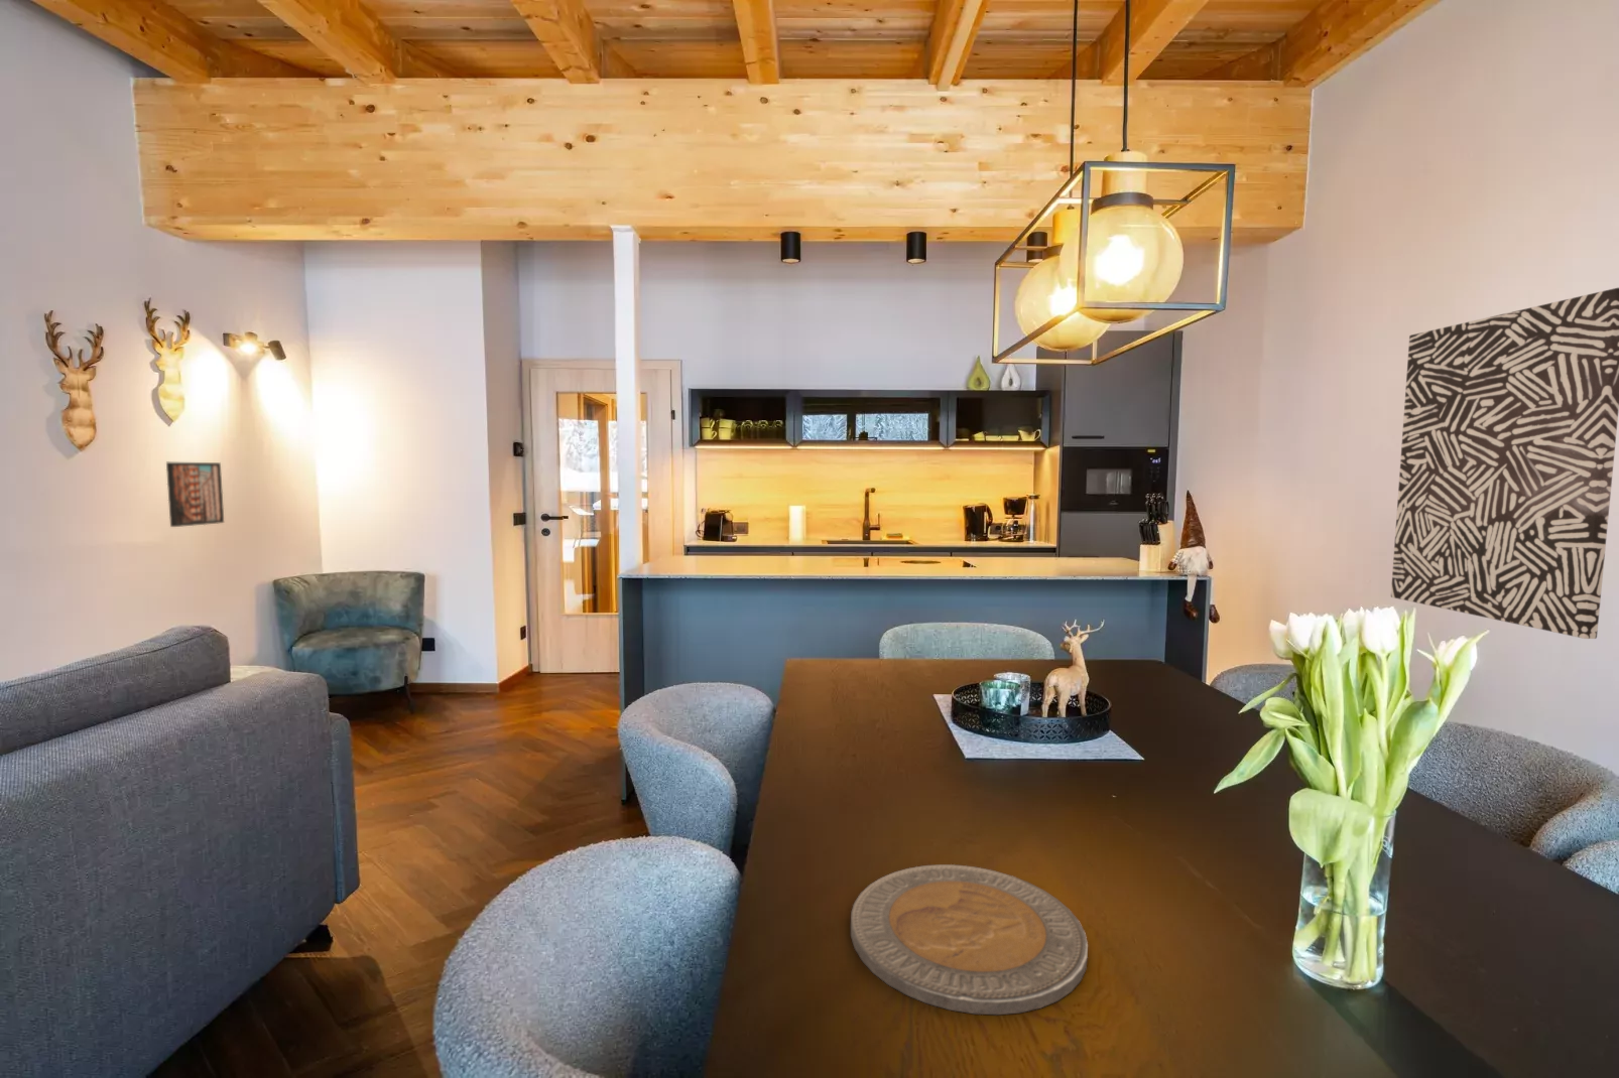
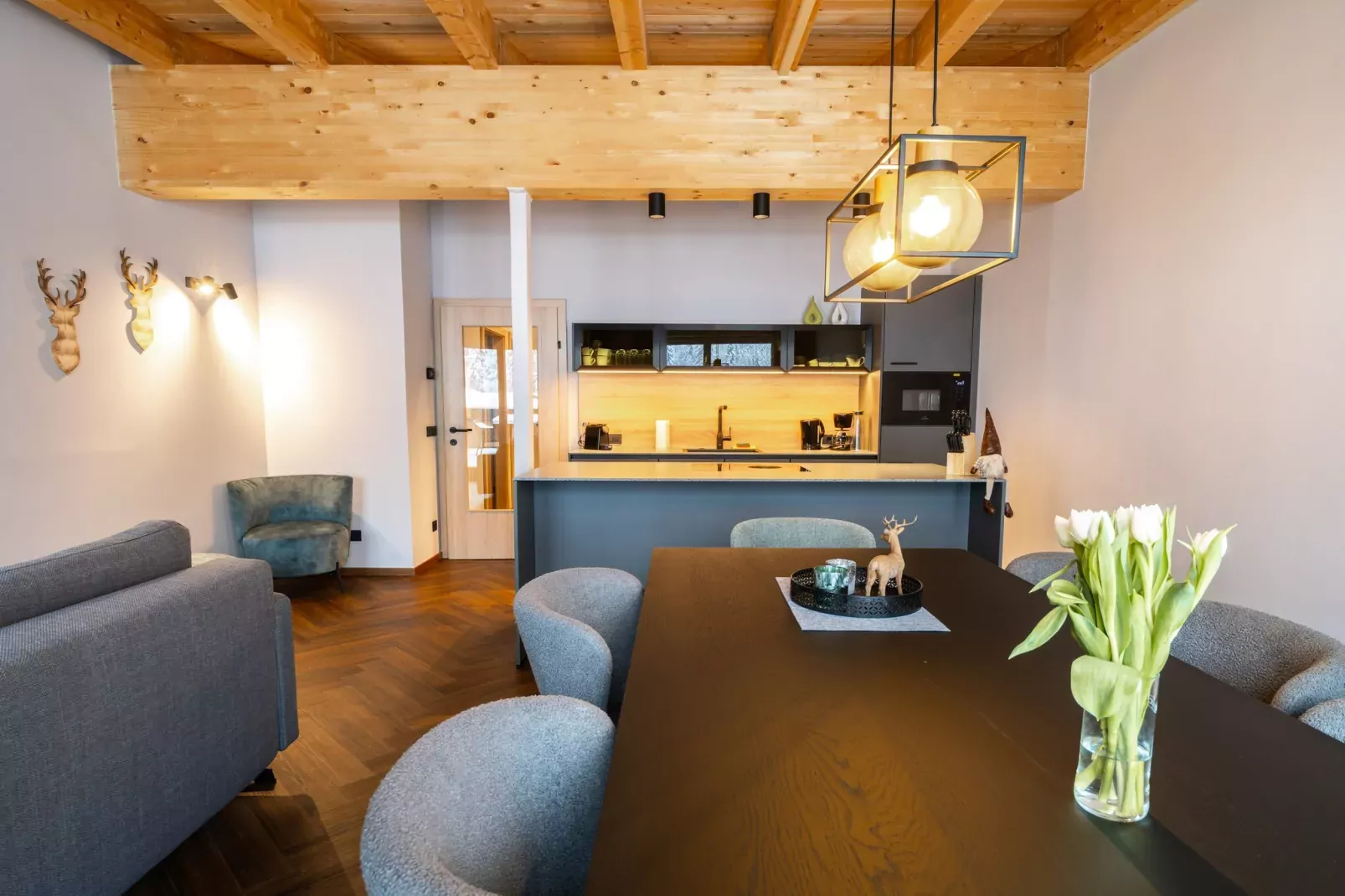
- plate (964, 928)
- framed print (195, 493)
- wall art (1491, 468)
